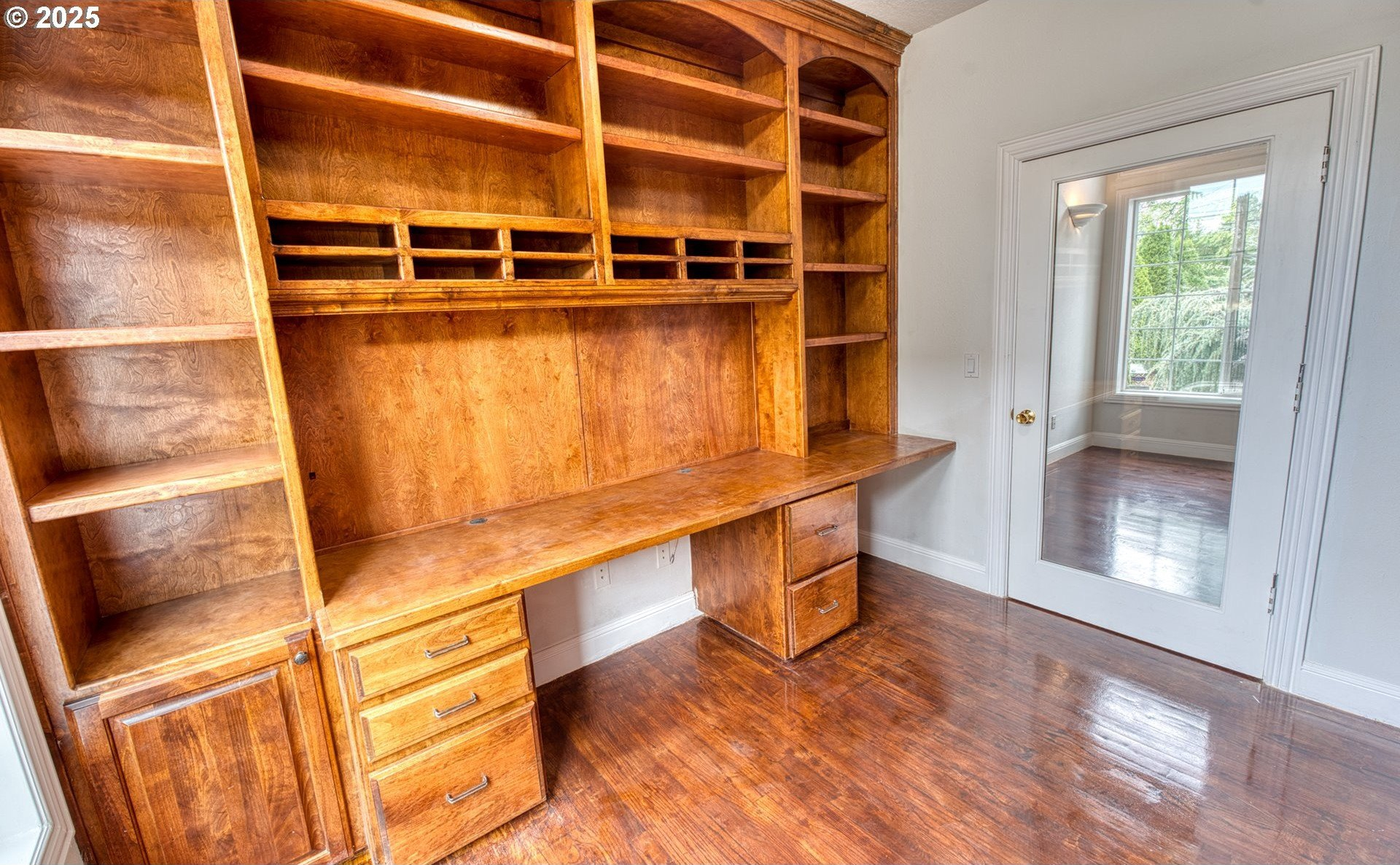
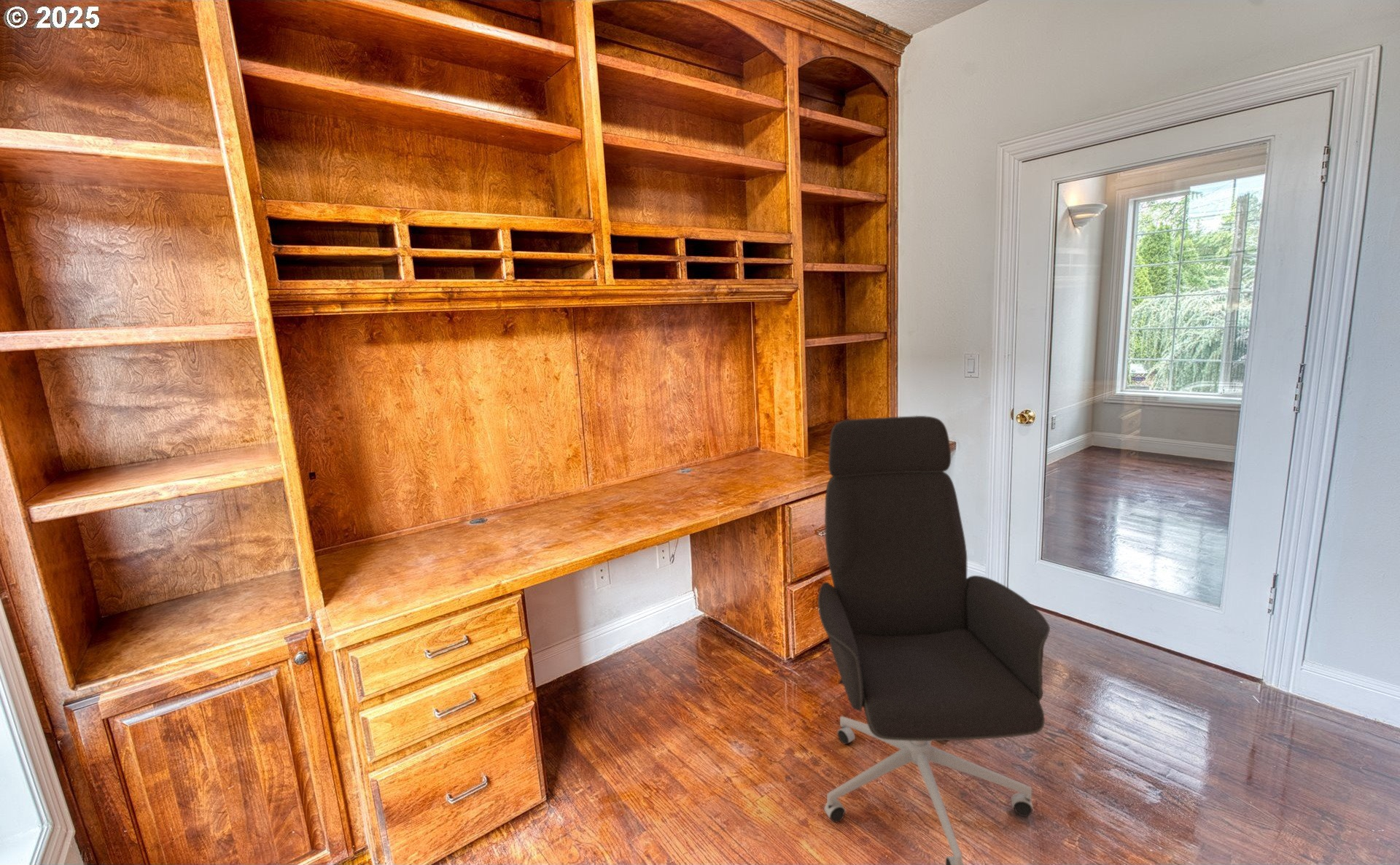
+ office chair (914, 617)
